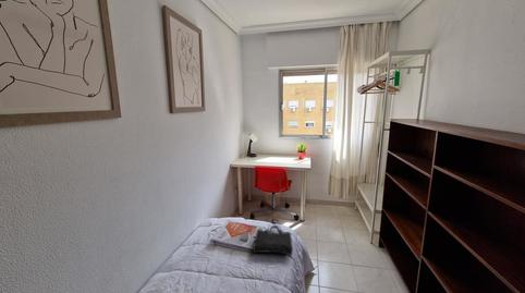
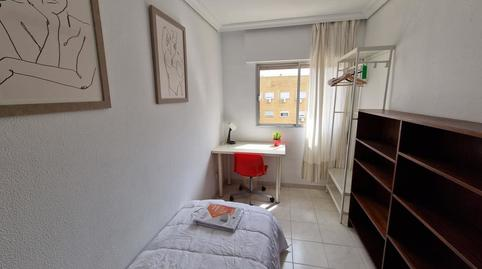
- tote bag (273, 235)
